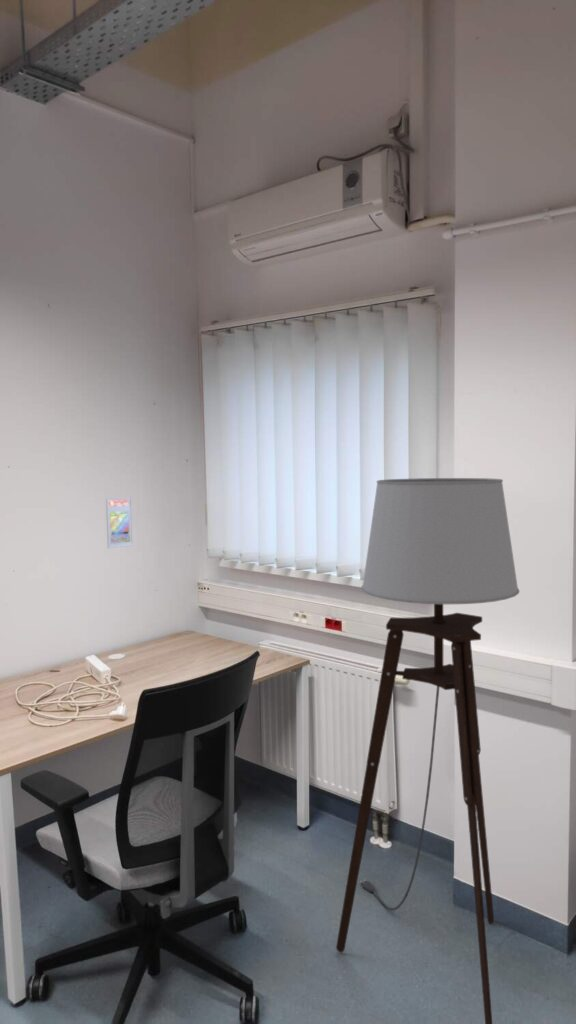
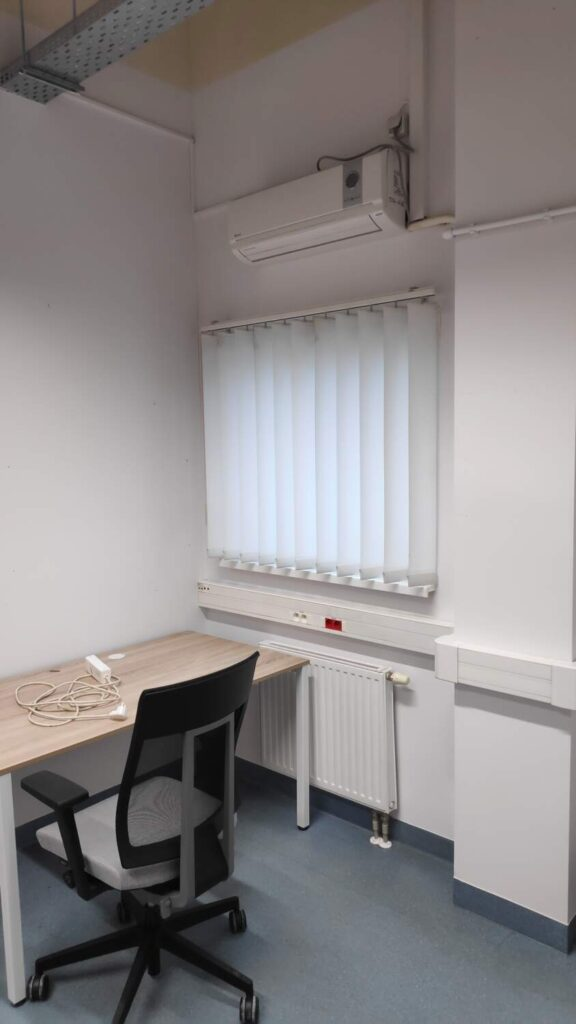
- floor lamp (434, 719)
- trading card display case (119, 522)
